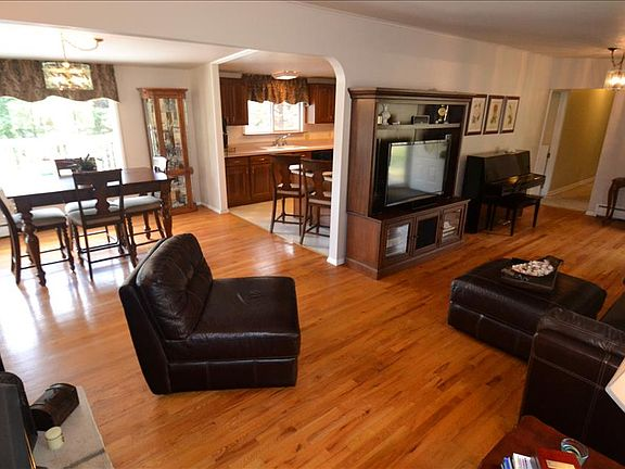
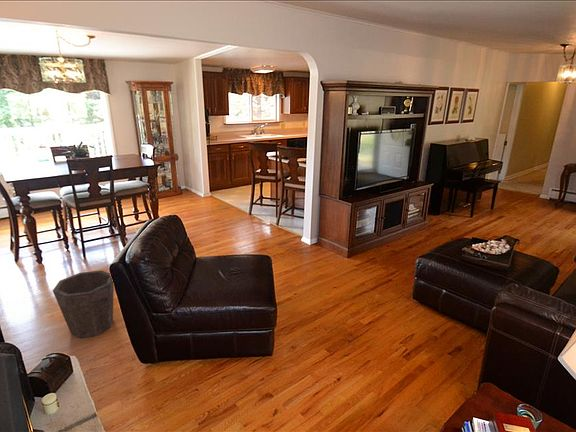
+ waste bin (88, 304)
